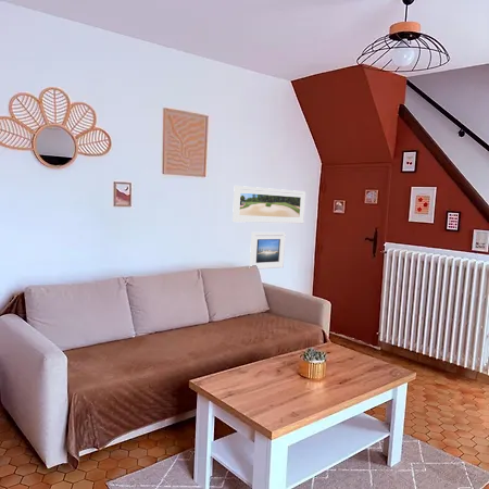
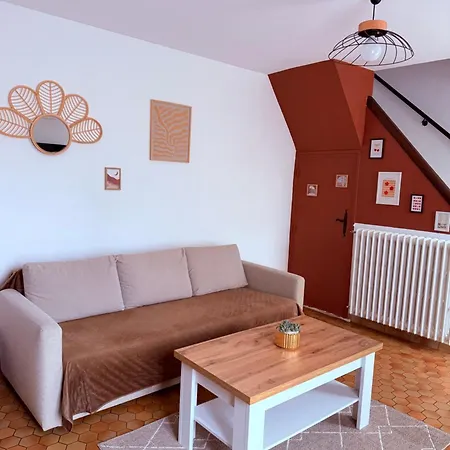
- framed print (267, 250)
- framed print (271, 205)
